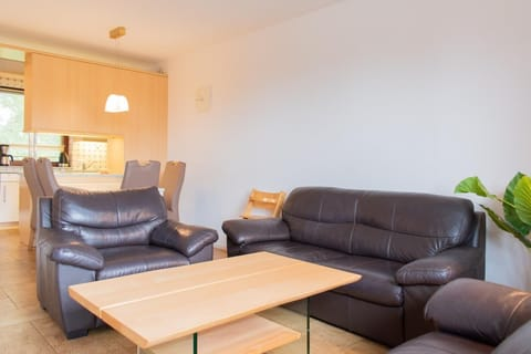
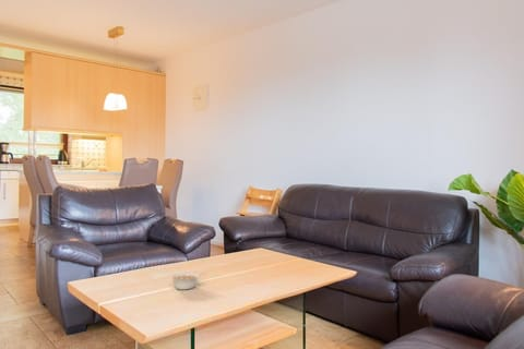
+ legume (186, 280)
